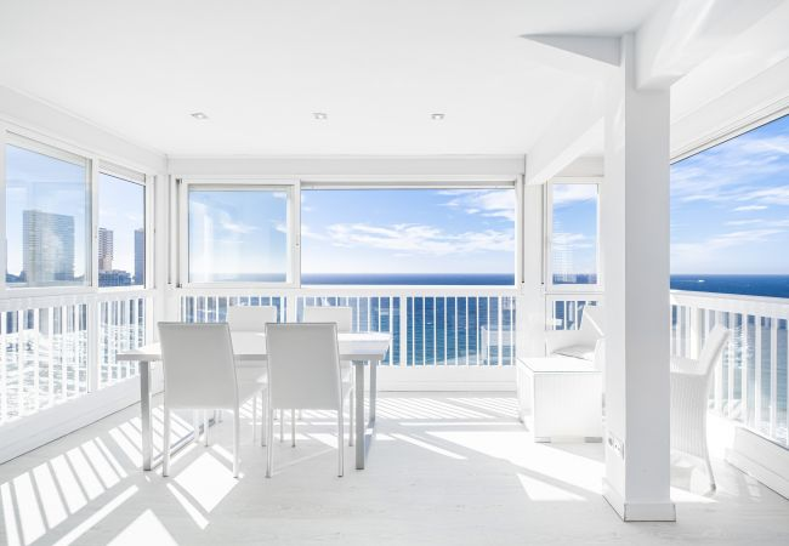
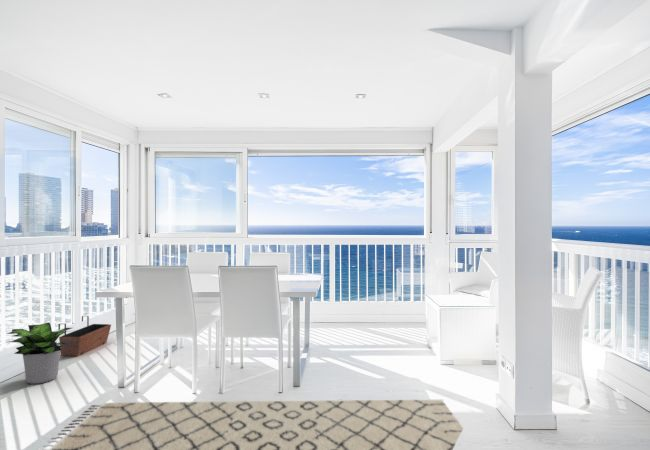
+ rug (271, 425)
+ potted plant (41, 353)
+ planter (83, 334)
